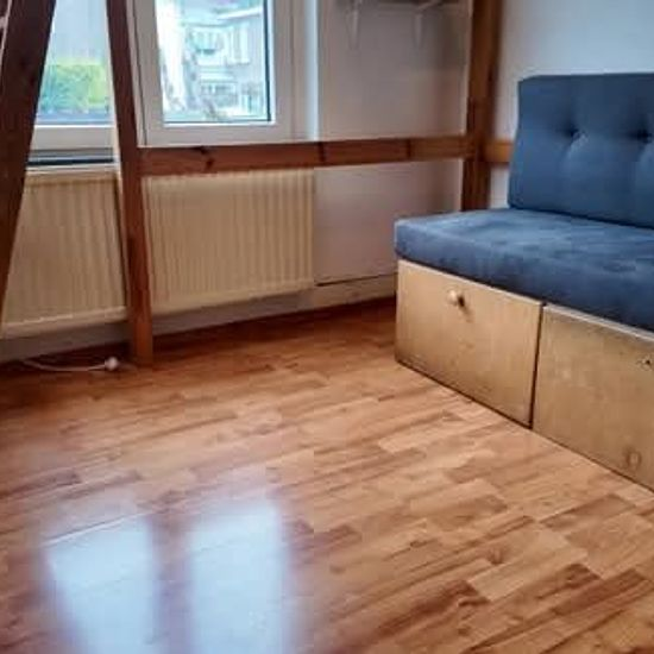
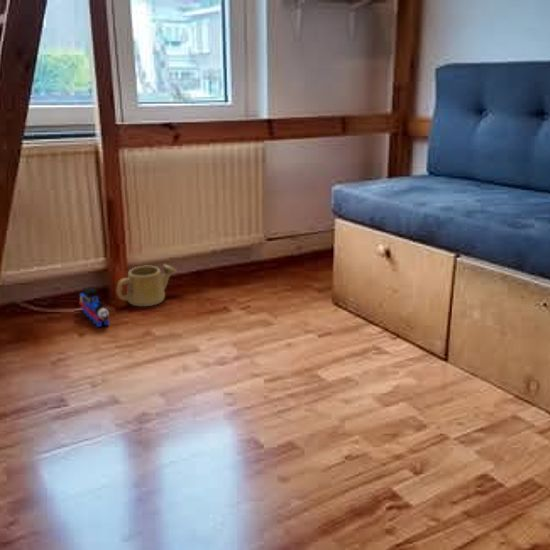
+ watering can (147, 284)
+ toy train (93, 305)
